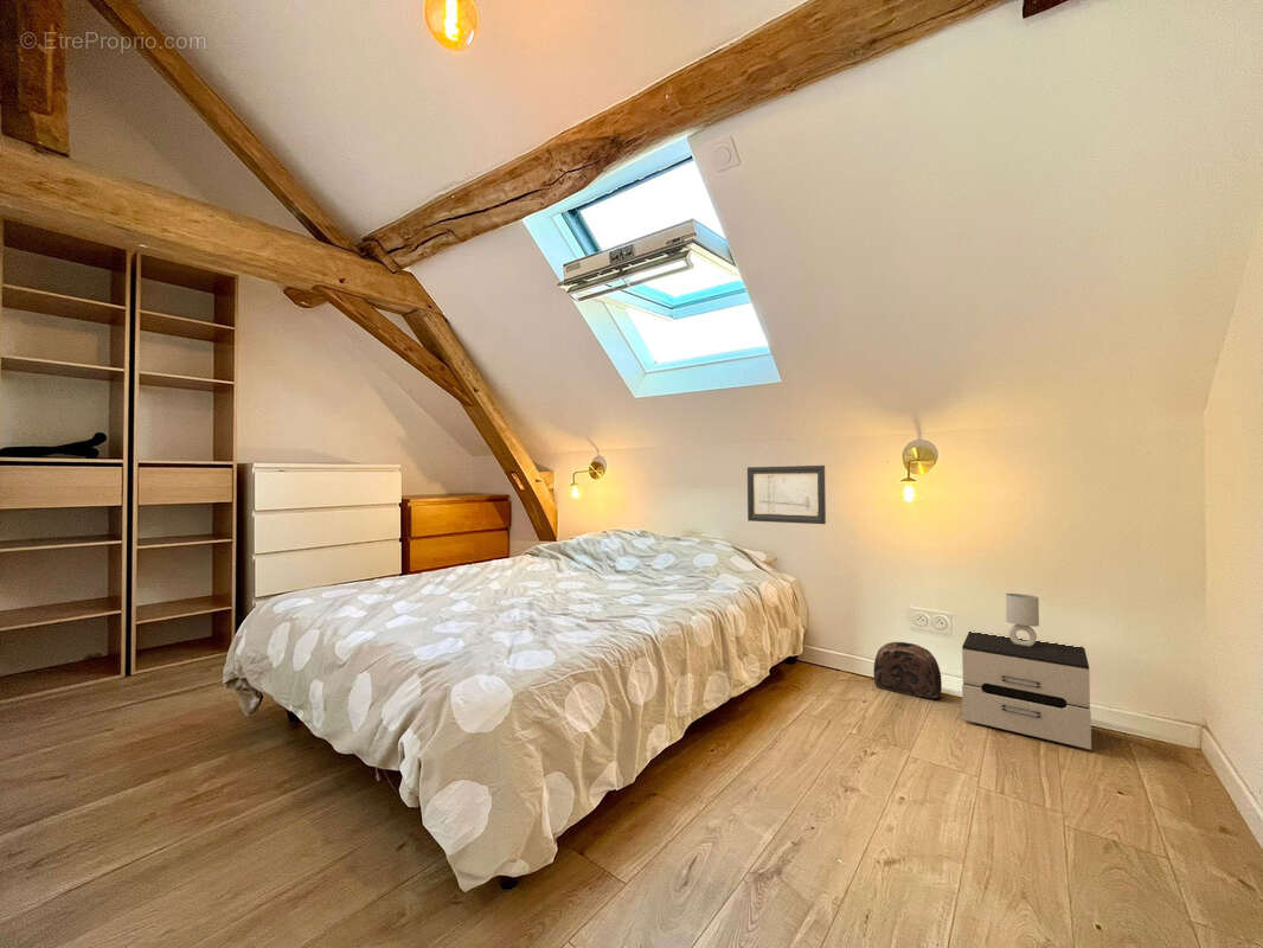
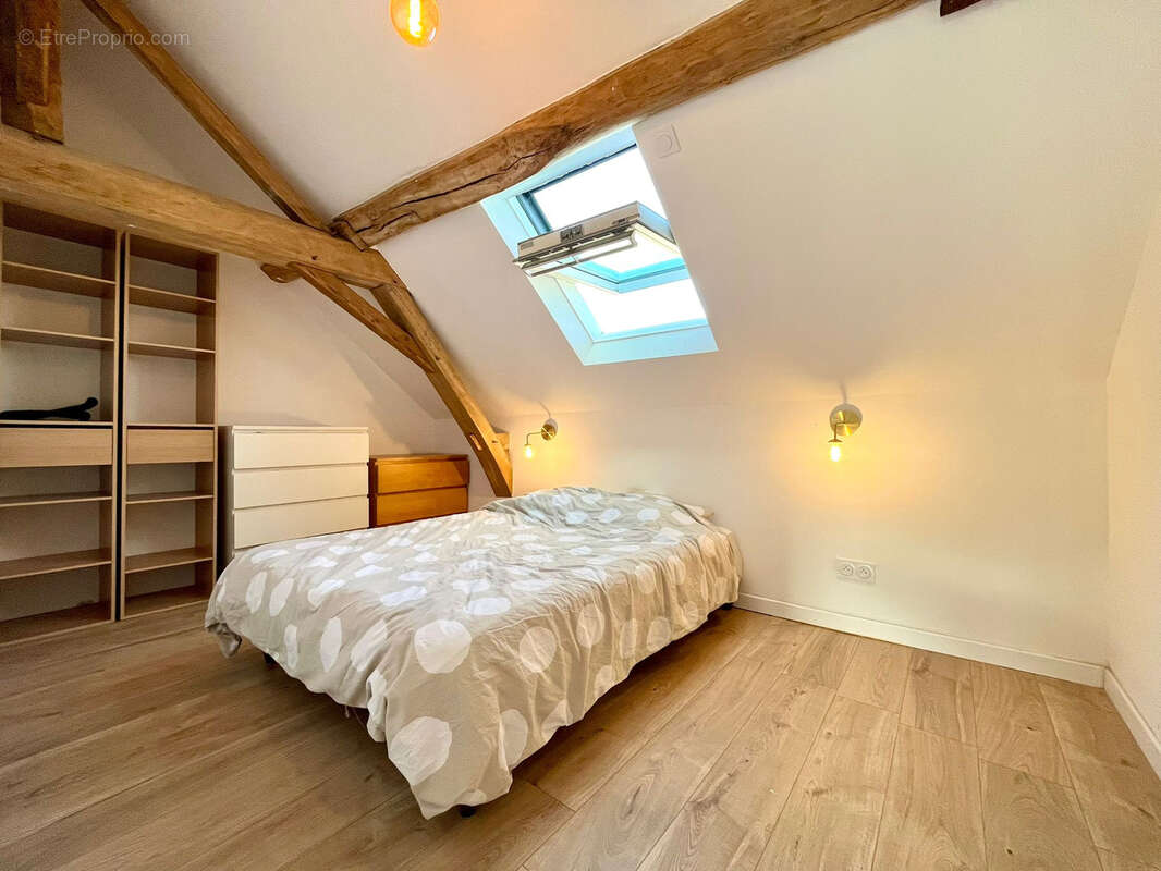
- bag (906, 666)
- wall art (784, 494)
- nightstand (1022, 659)
